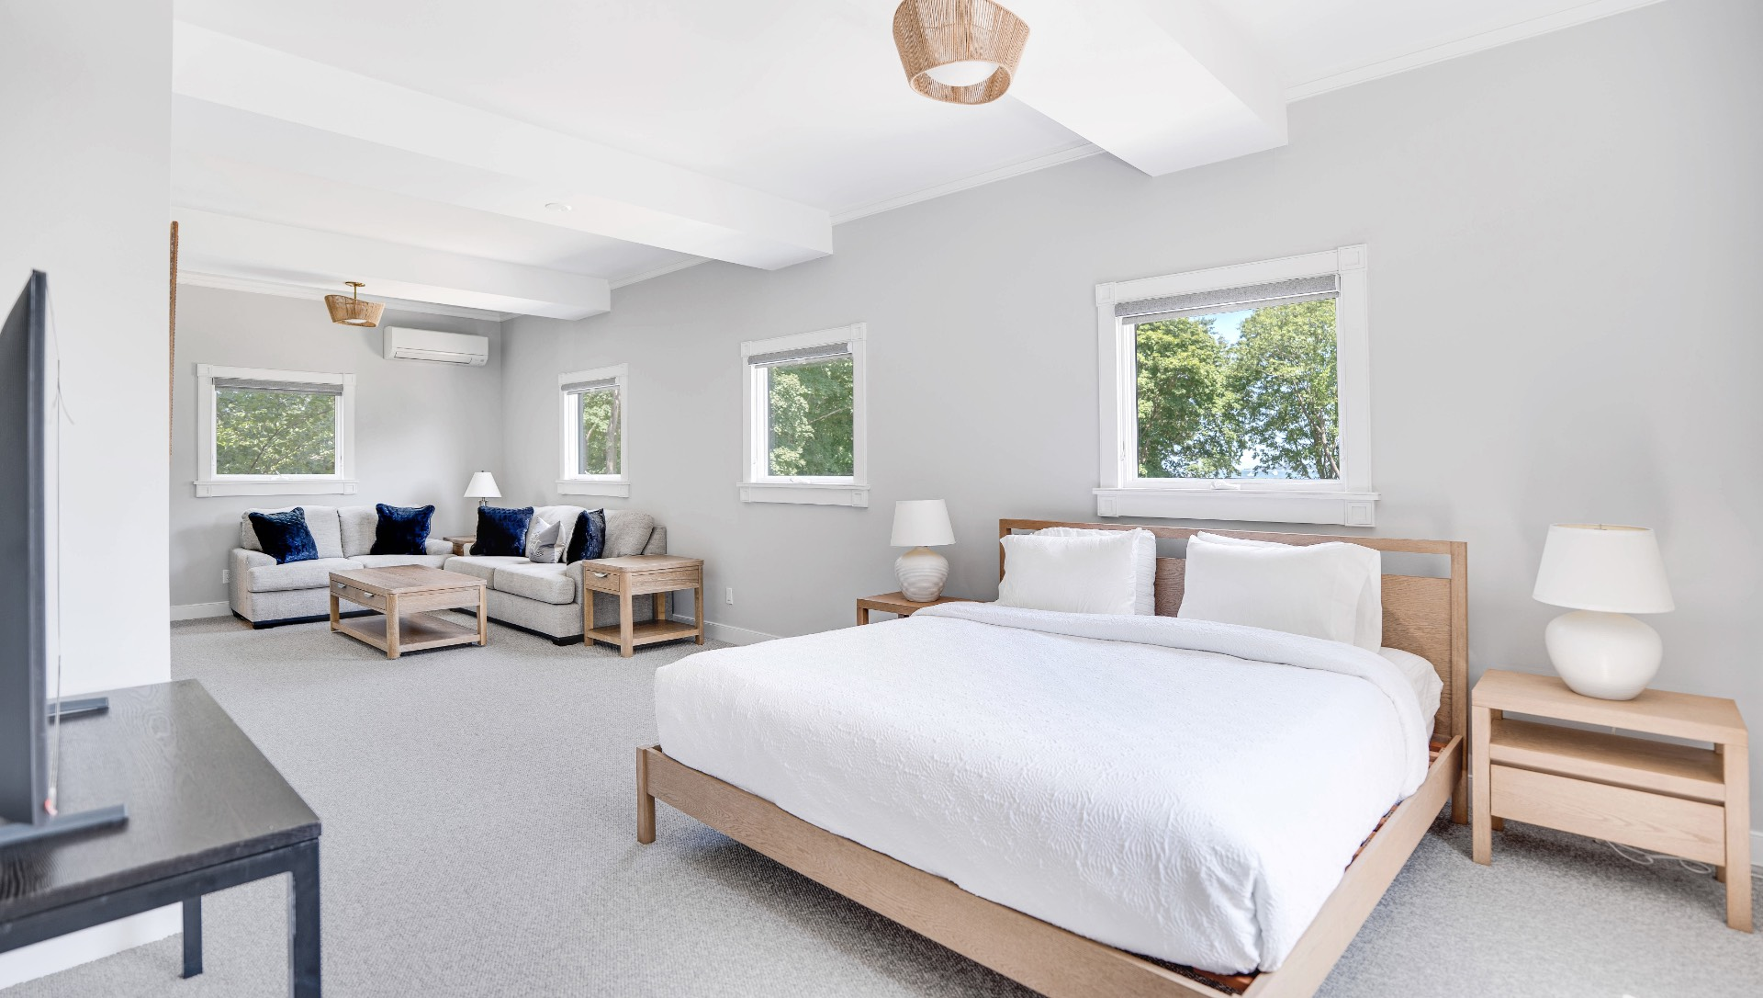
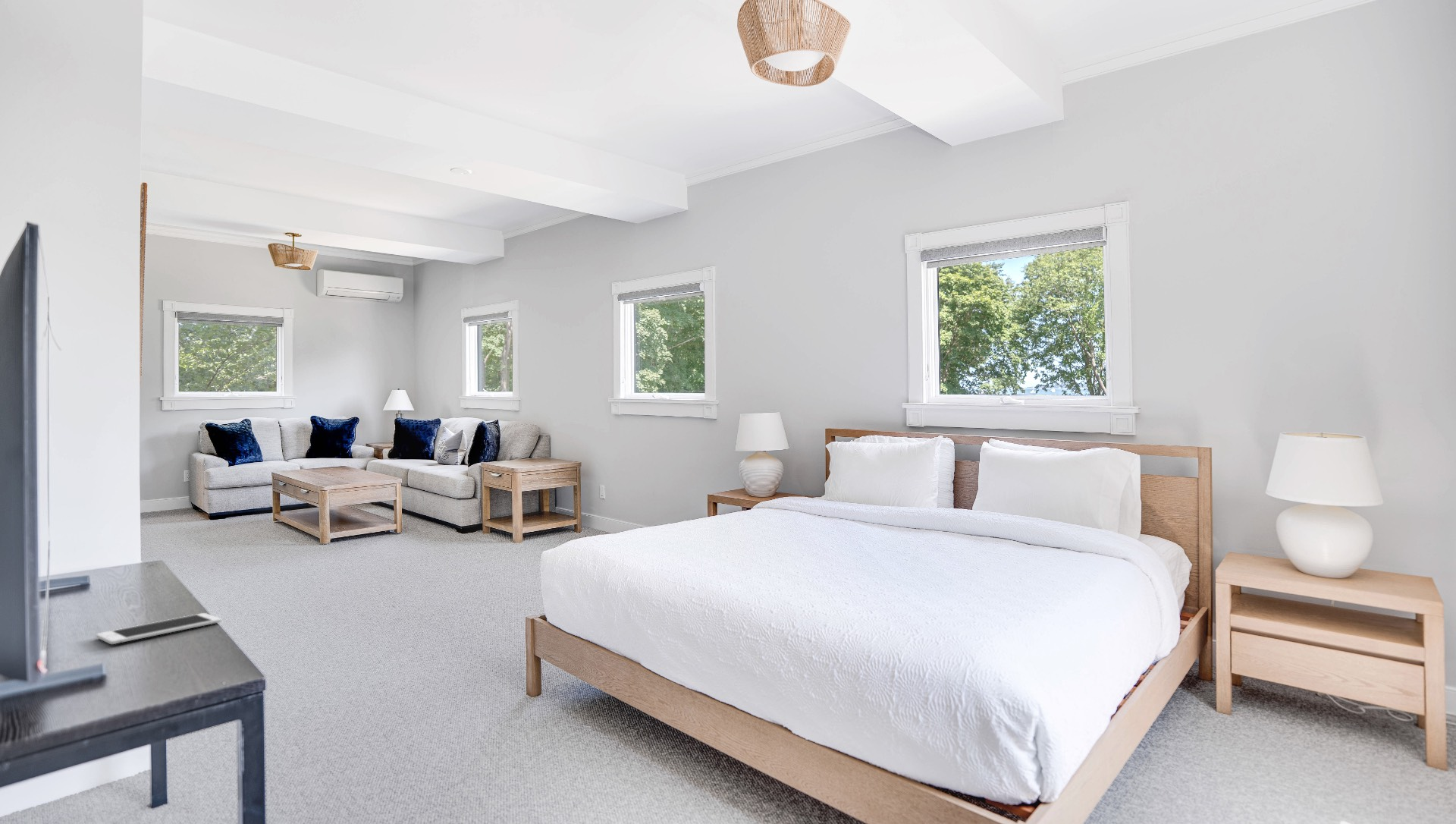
+ cell phone (161, 627)
